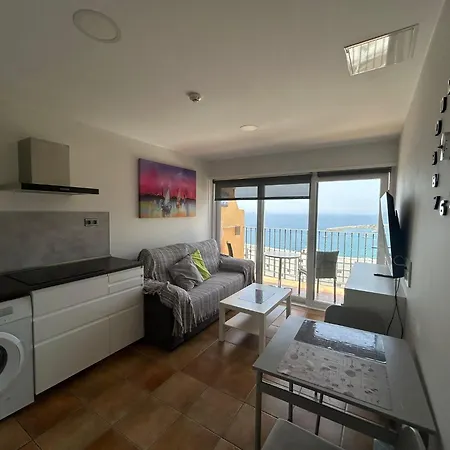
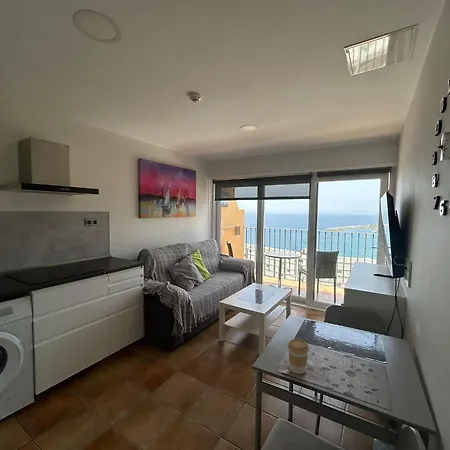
+ coffee cup (297, 355)
